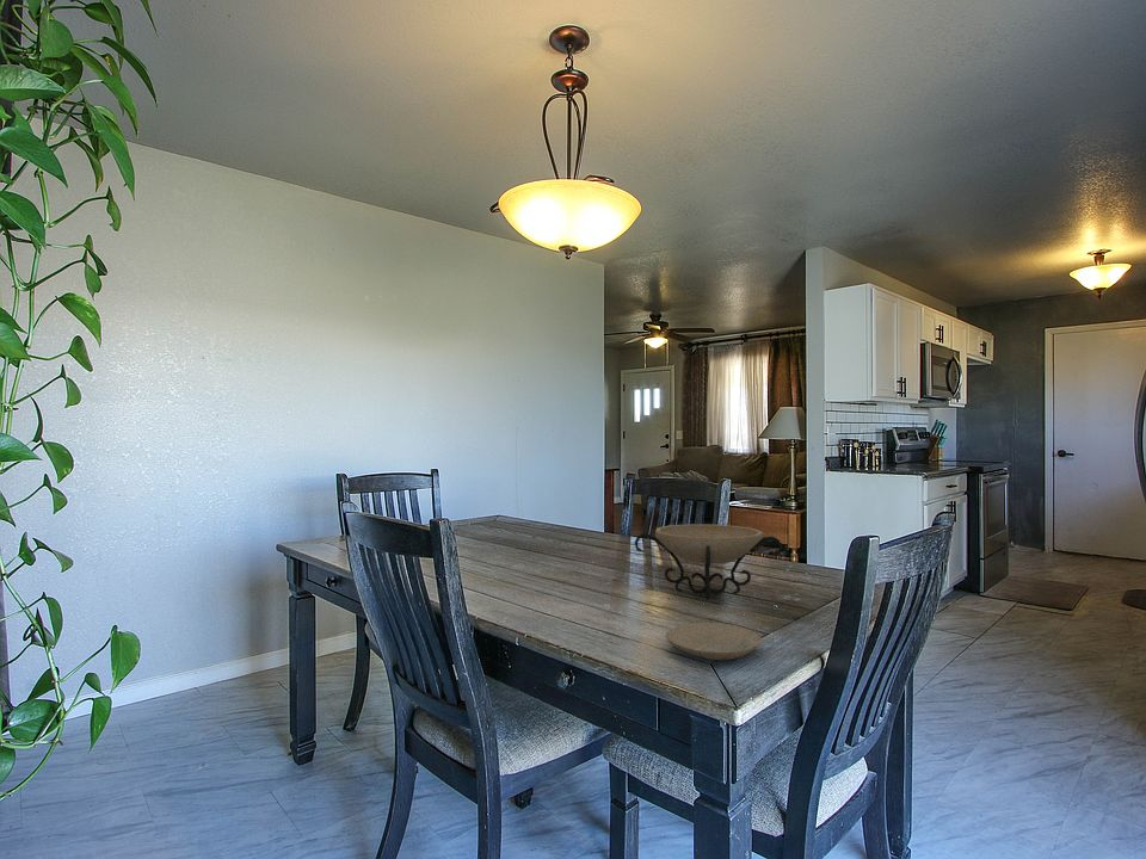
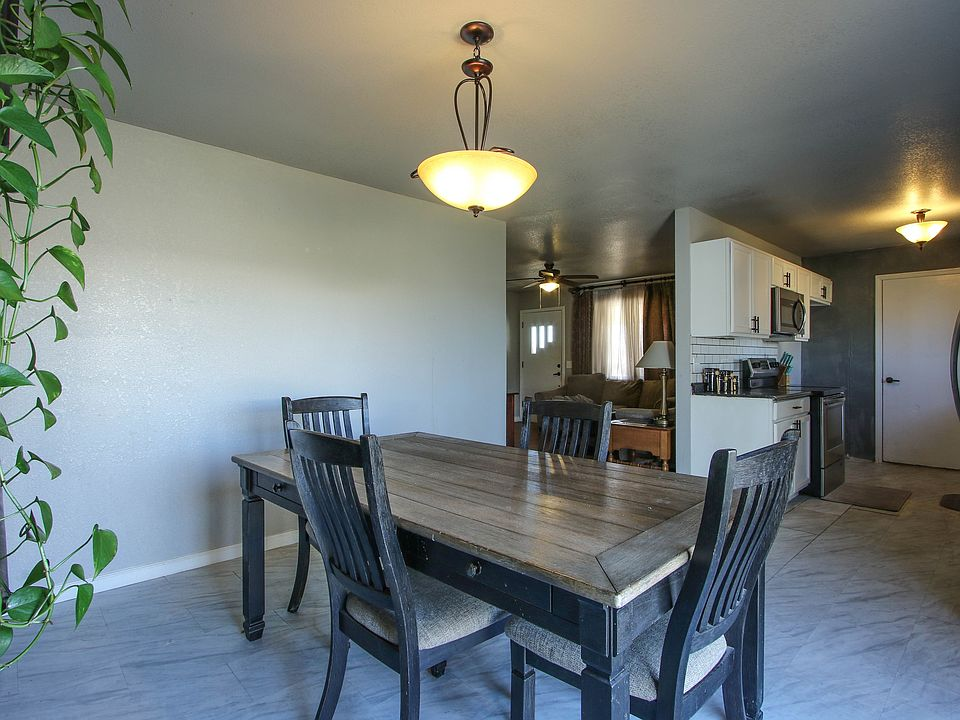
- decorative bowl (707, 562)
- plate (713, 643)
